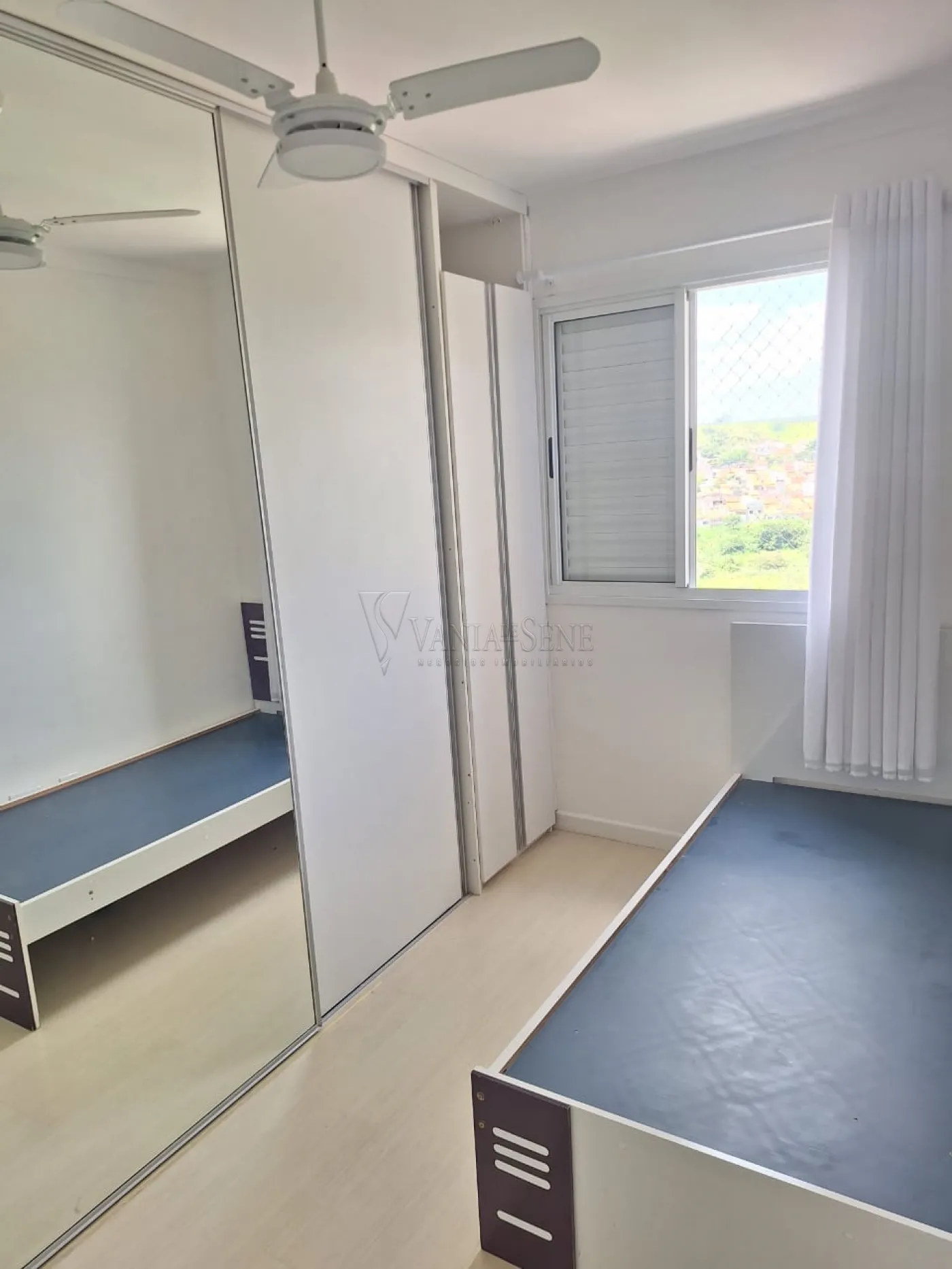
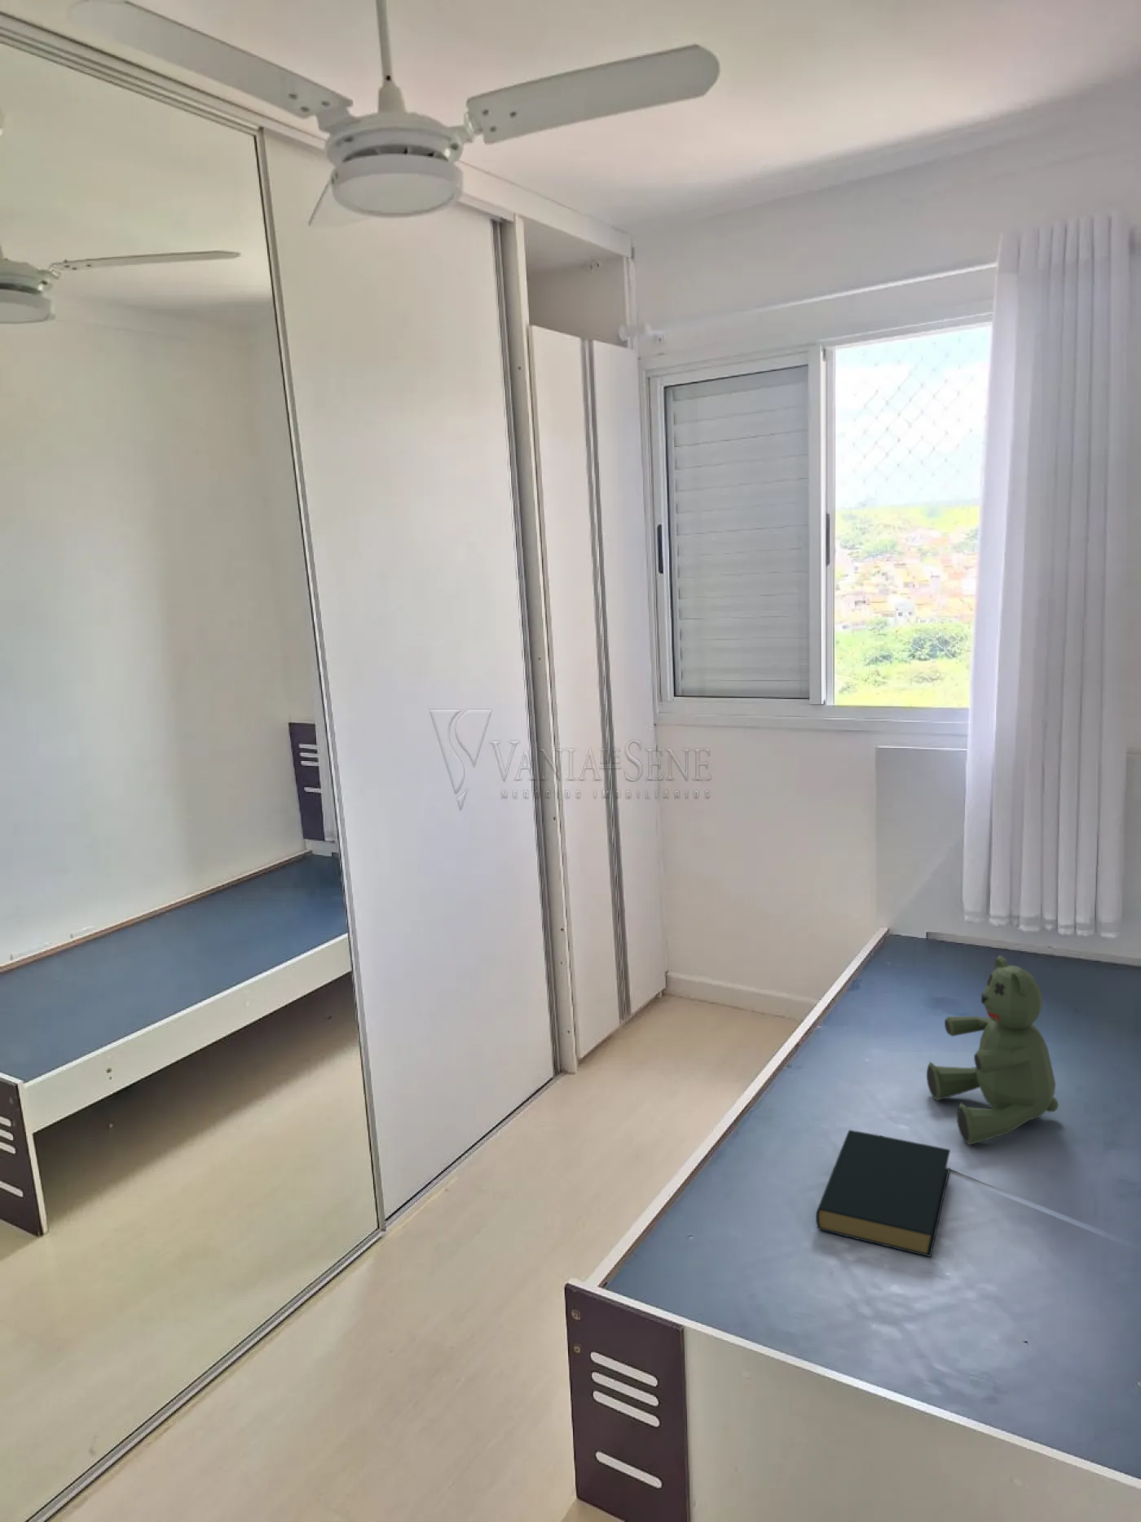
+ hardback book (885, 1187)
+ teddy bear (1002, 1041)
